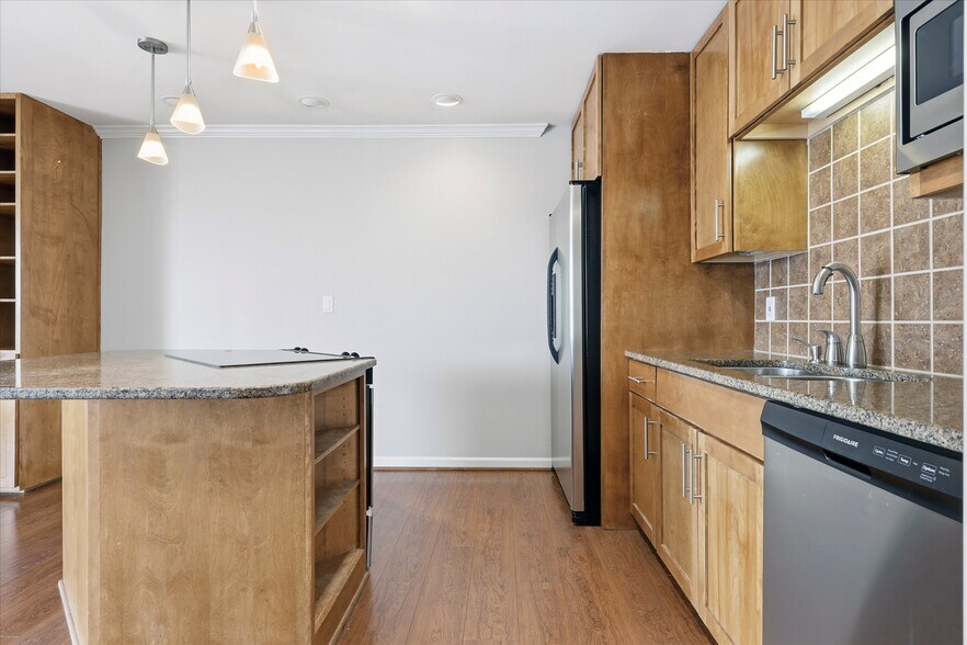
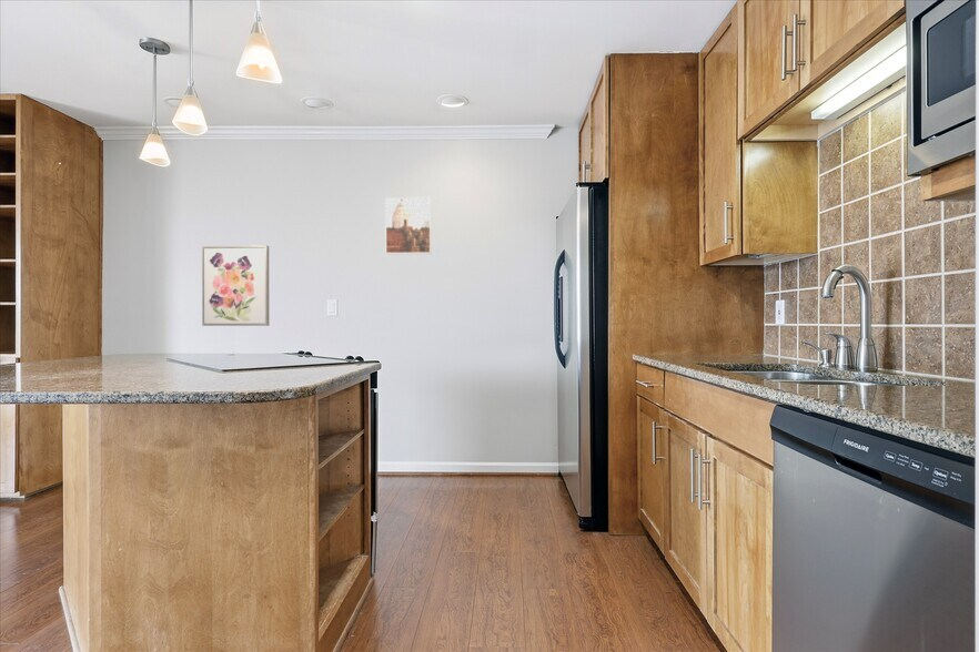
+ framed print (407, 225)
+ wall art (235, 285)
